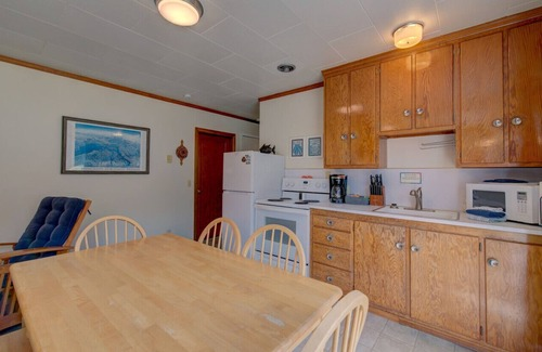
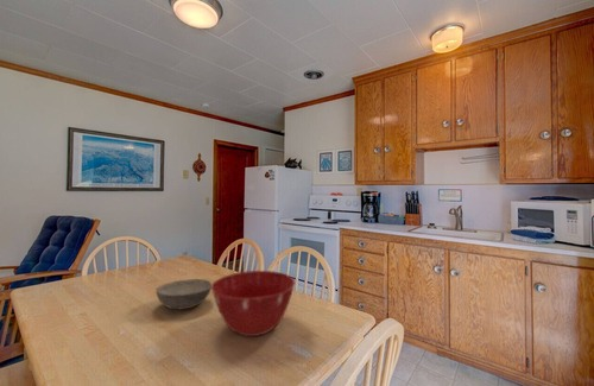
+ bowl (184, 295)
+ mixing bowl (253, 304)
